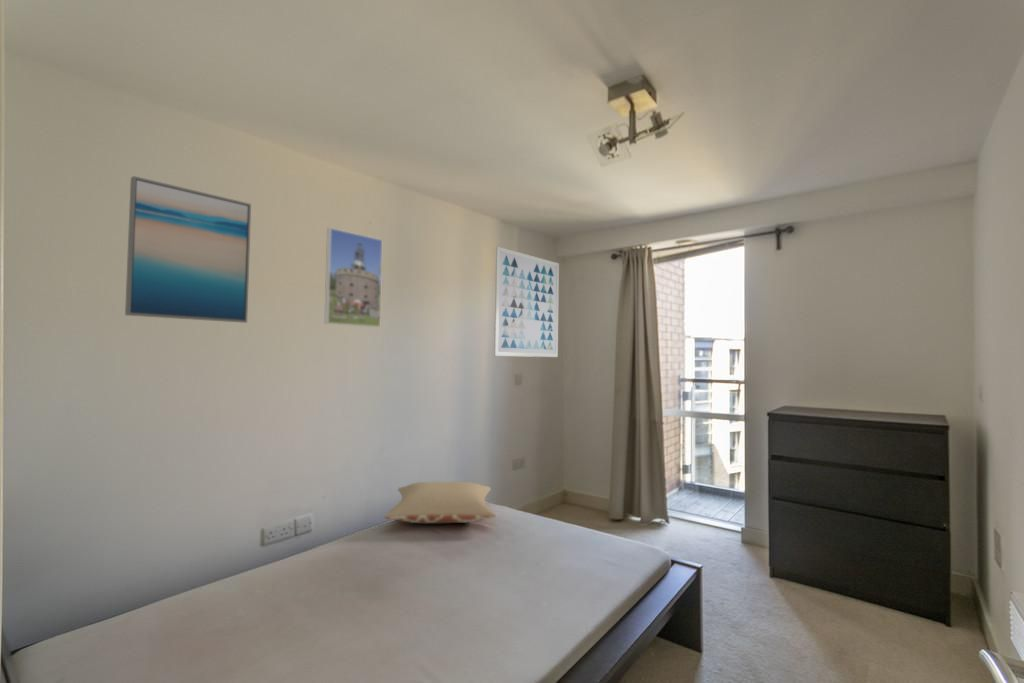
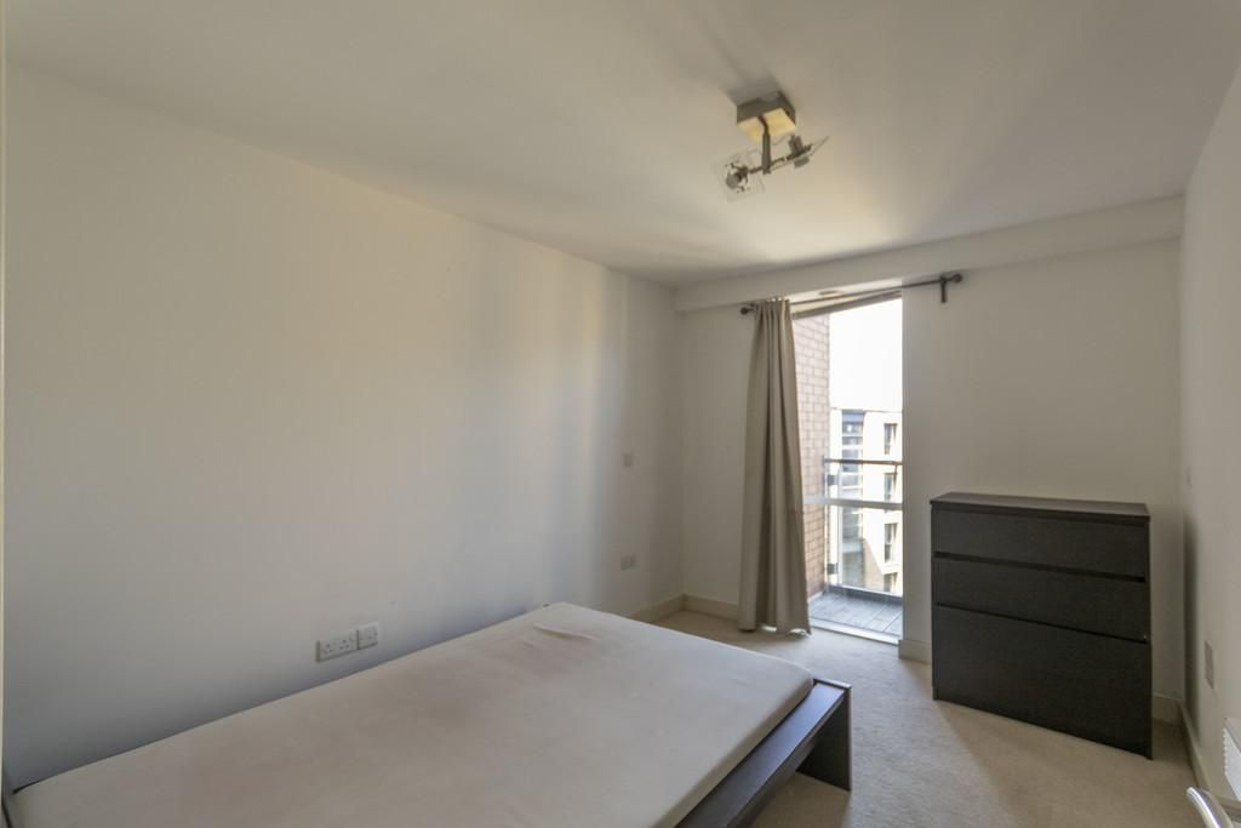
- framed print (354, 279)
- pillow (442, 501)
- wall art (193, 255)
- wall art (529, 305)
